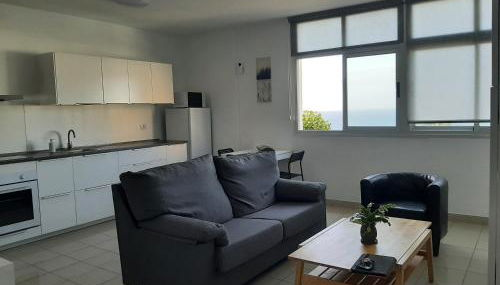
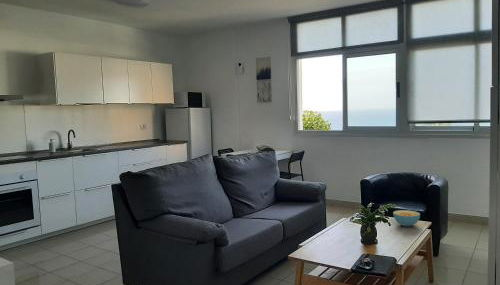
+ cereal bowl (406, 219)
